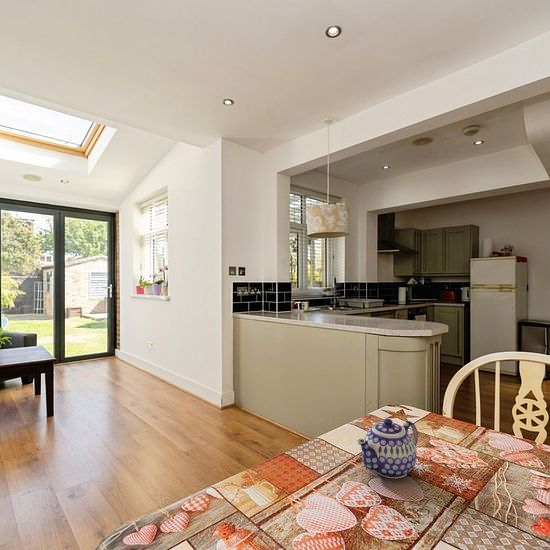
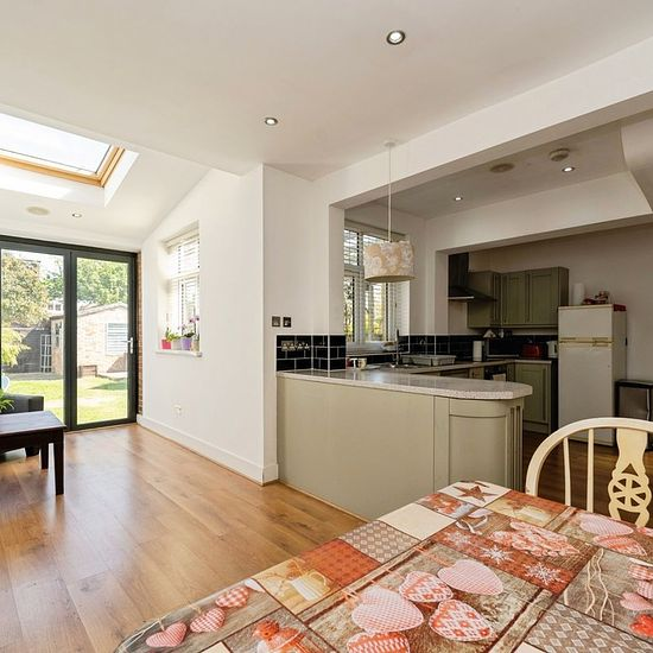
- teapot (389, 443)
